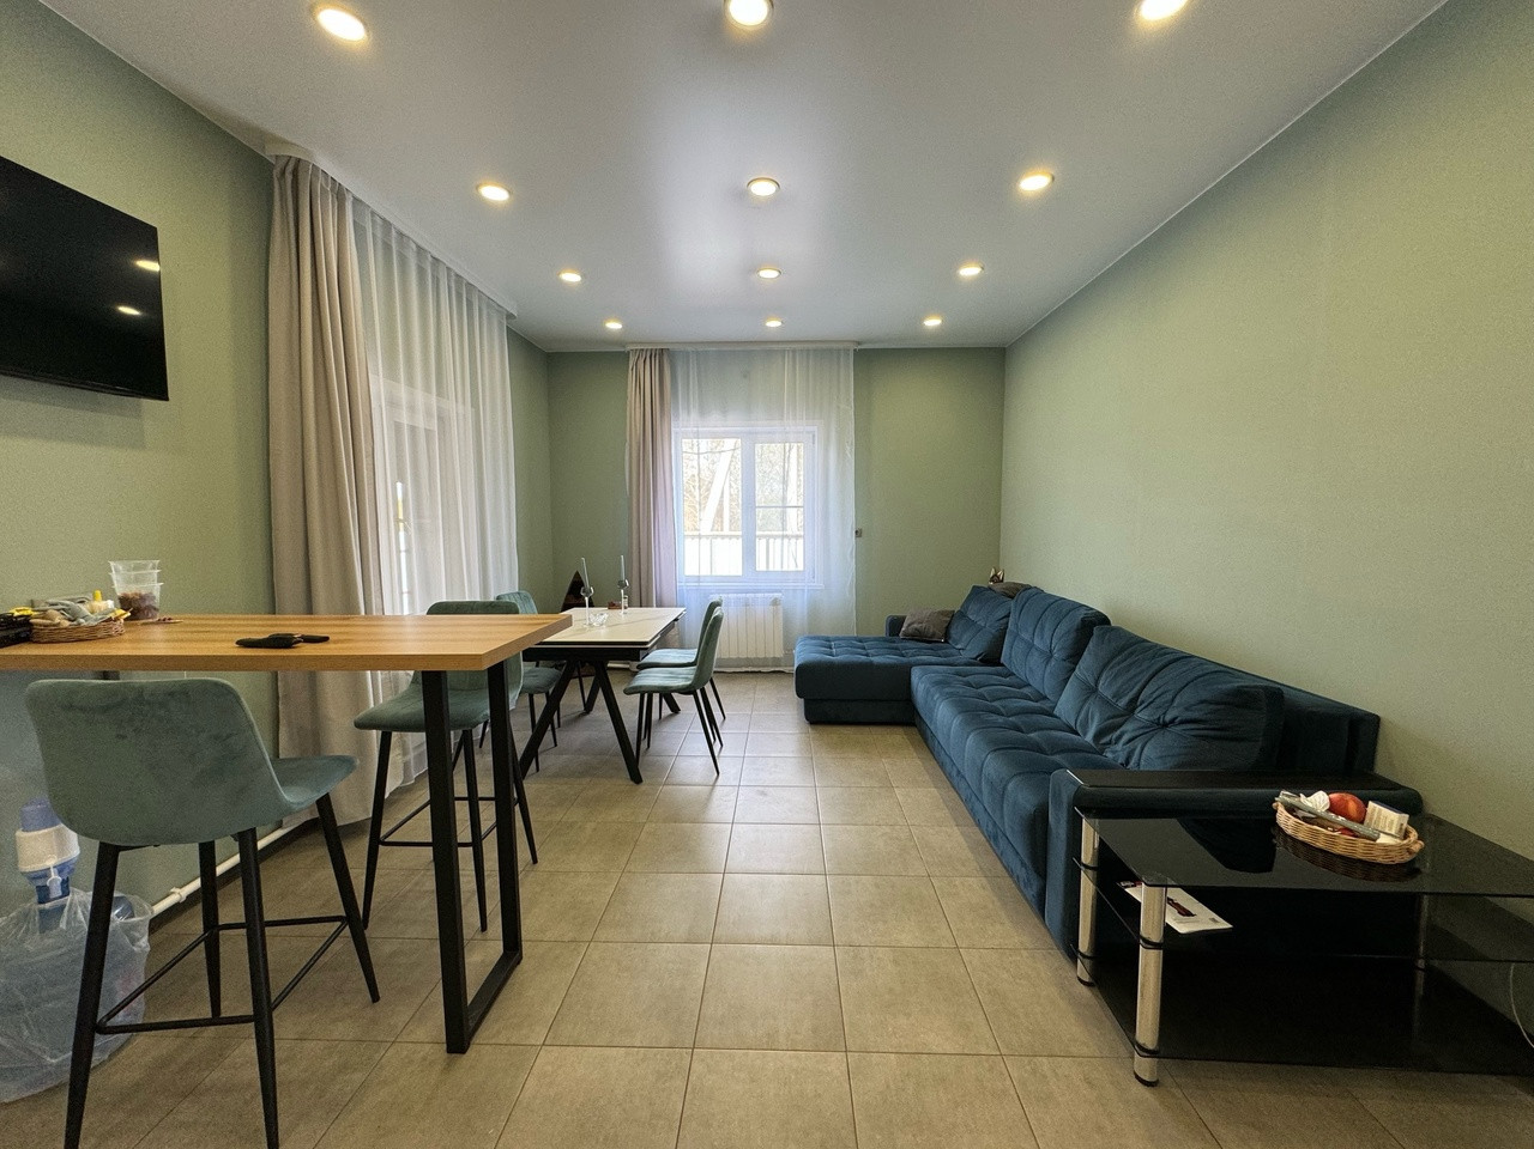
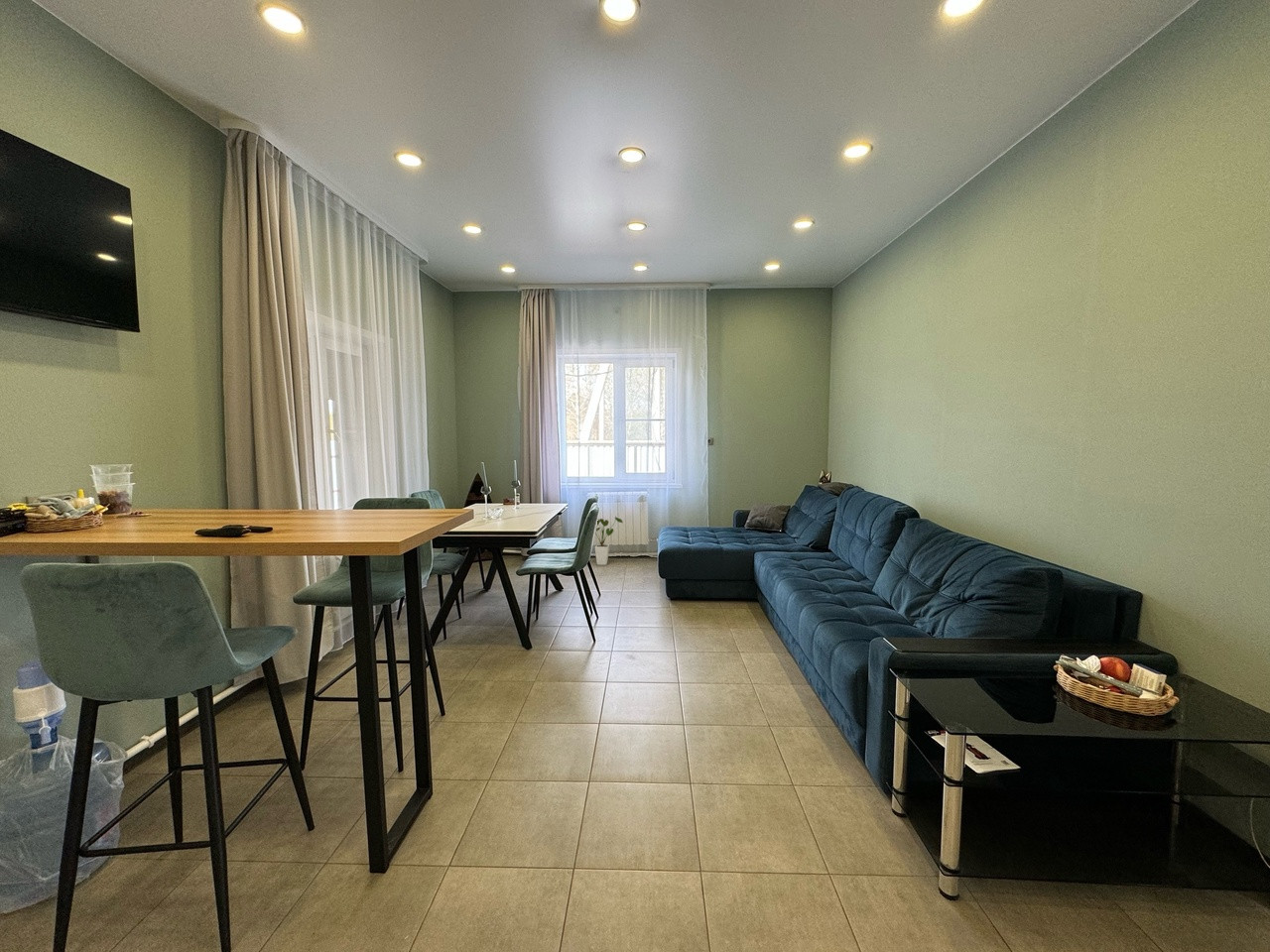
+ house plant (604, 539)
